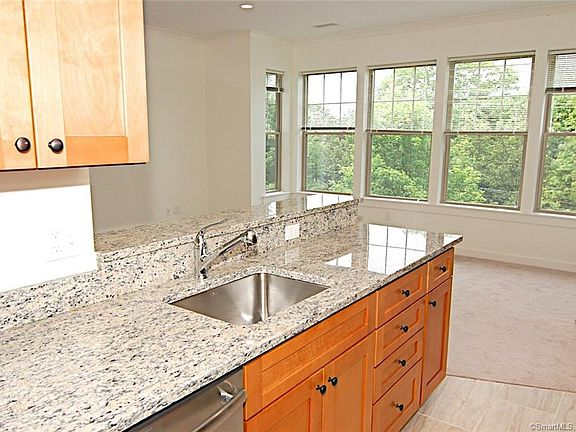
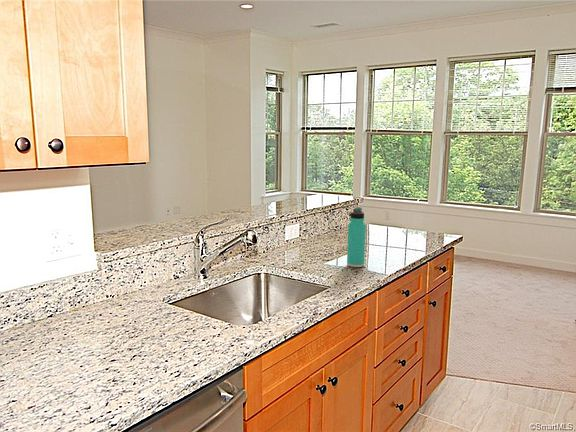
+ thermos bottle (356, 236)
